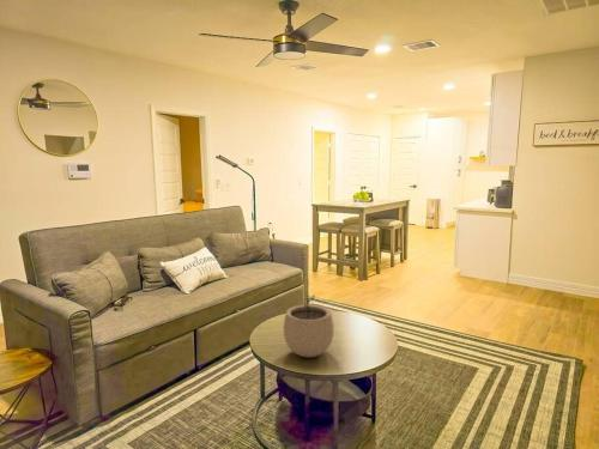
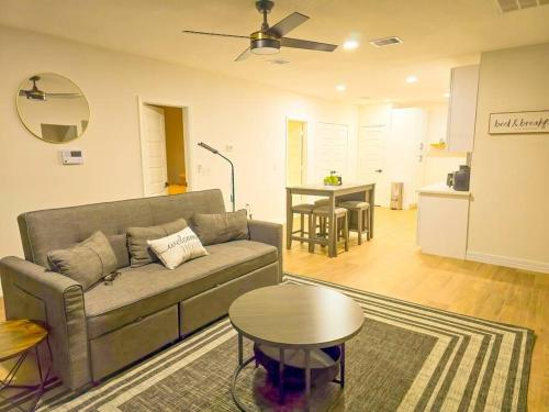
- plant pot (308, 323)
